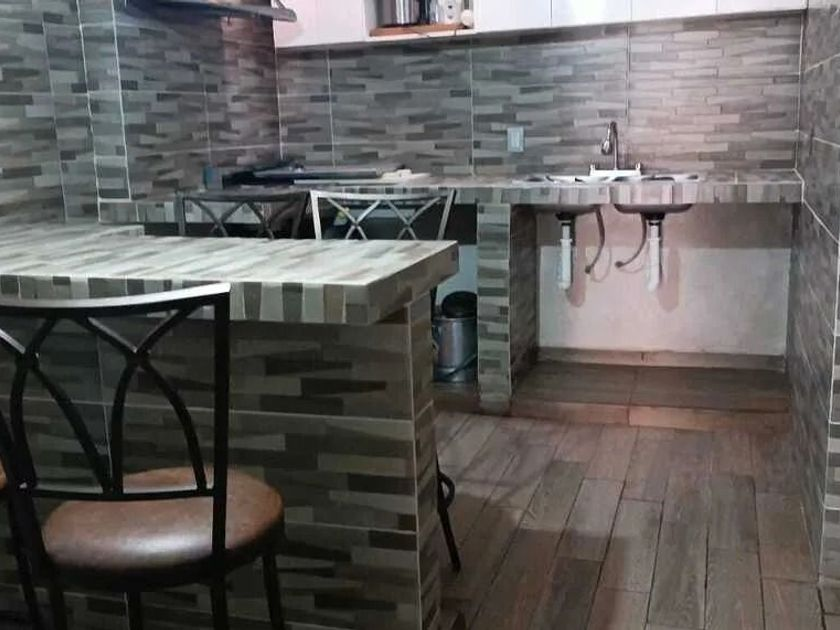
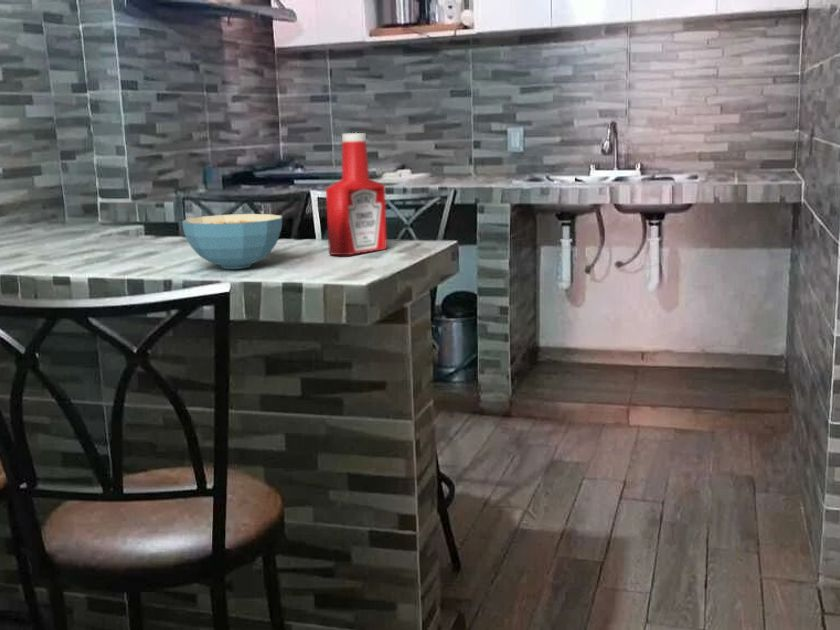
+ soap bottle (356, 193)
+ cereal bowl (234, 242)
